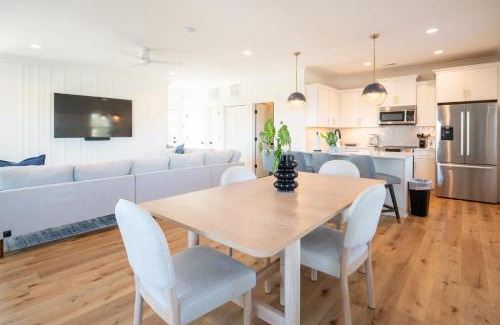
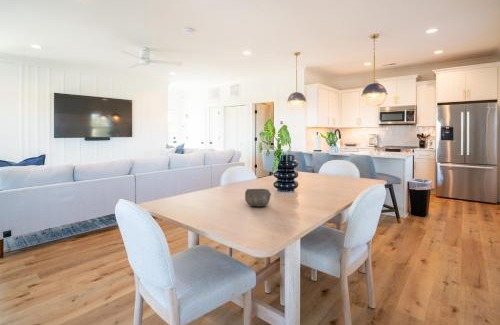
+ bowl (257, 197)
